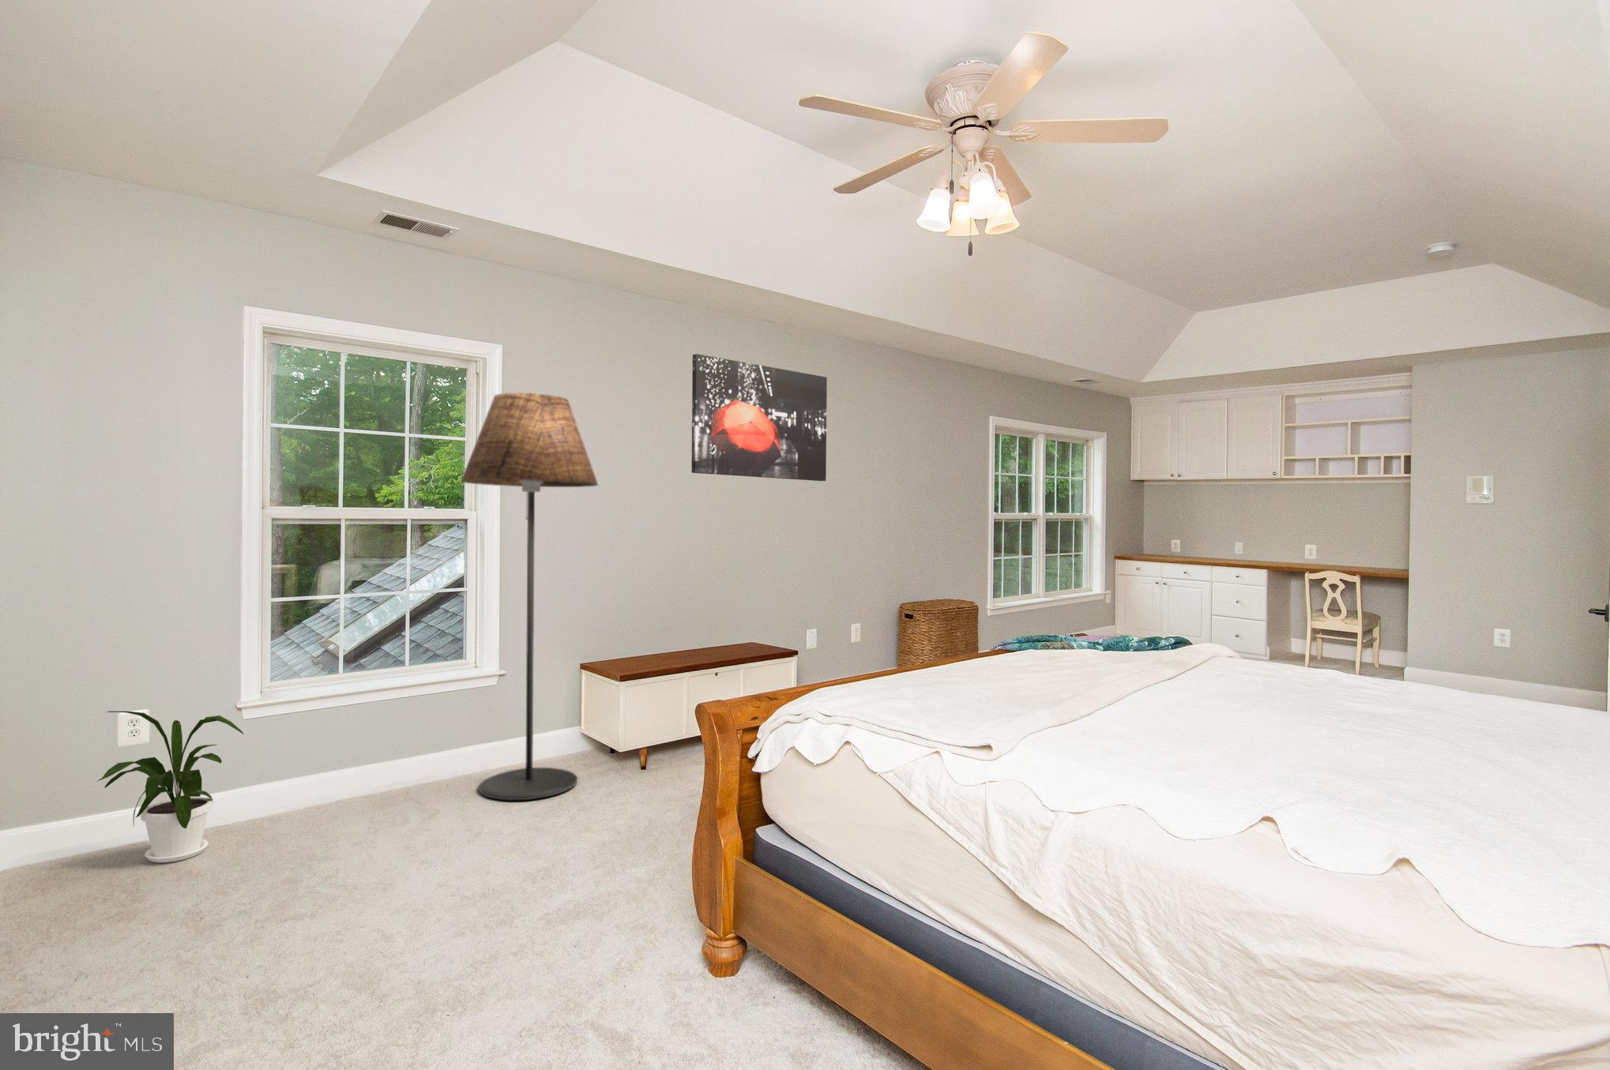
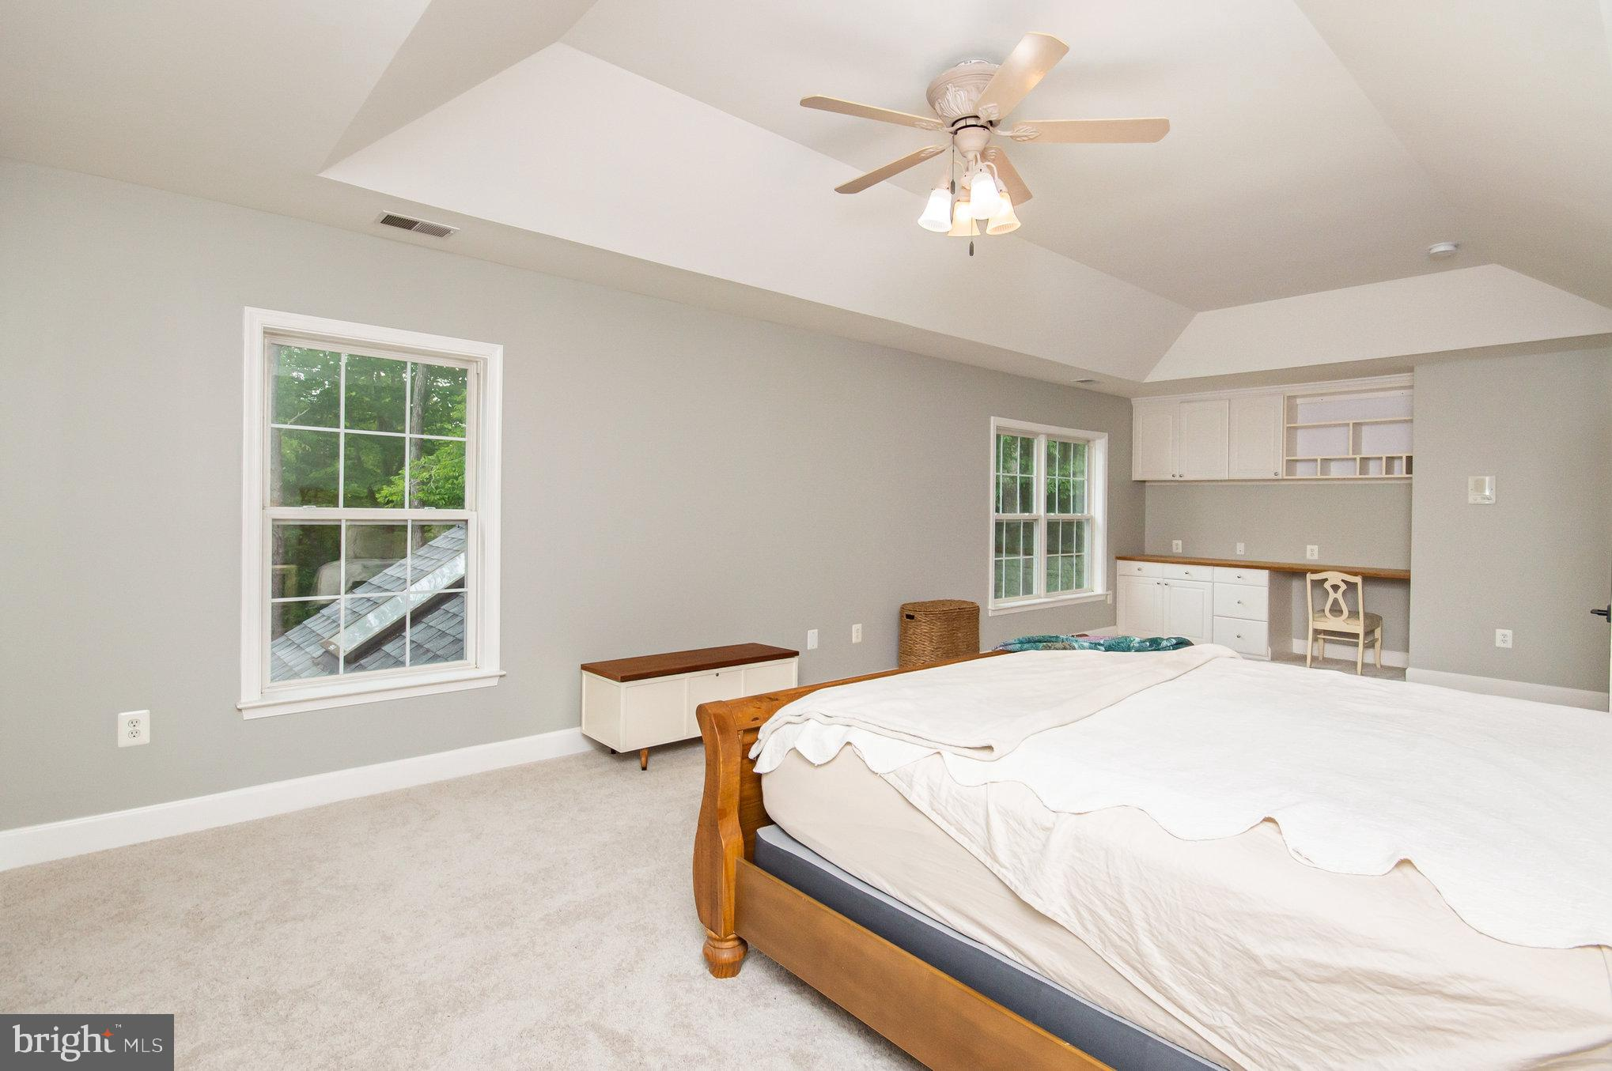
- wall art (763, 422)
- floor lamp (530, 591)
- house plant (172, 780)
